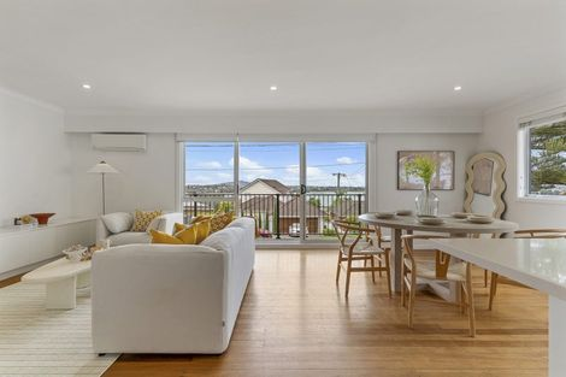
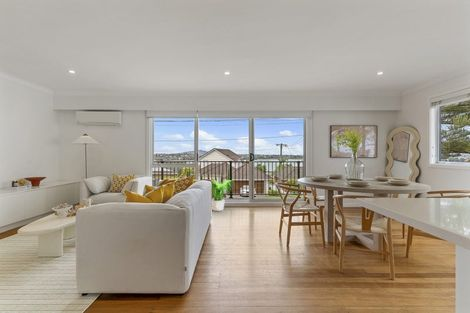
+ potted plant (219, 194)
